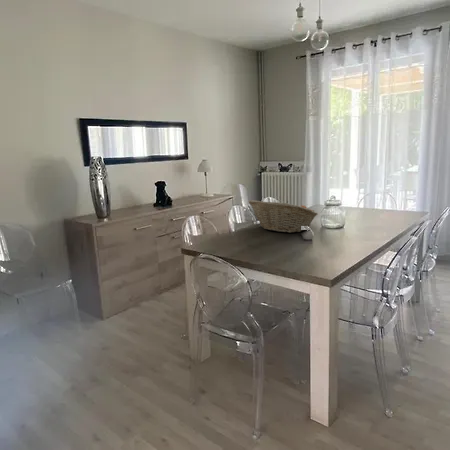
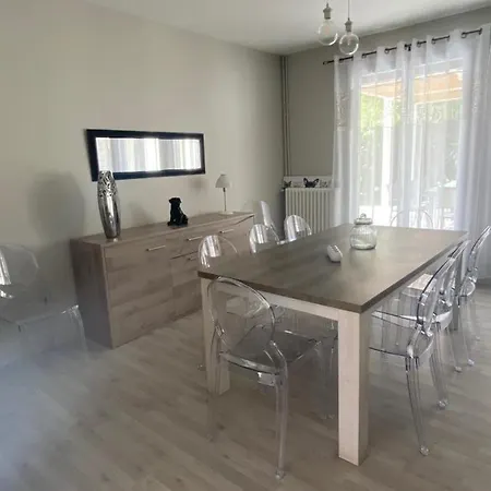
- fruit basket (282, 213)
